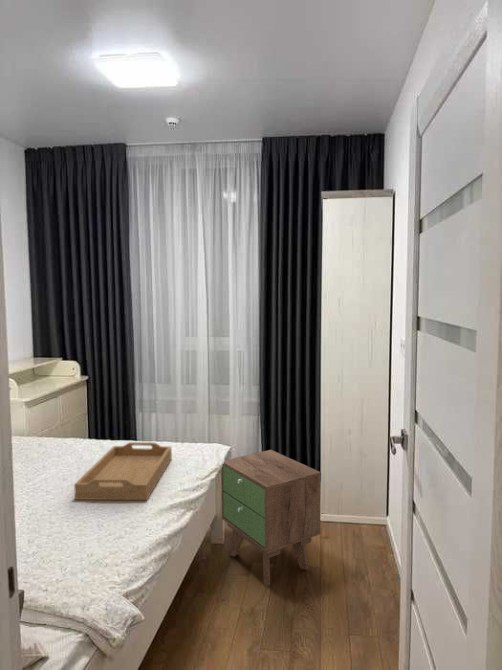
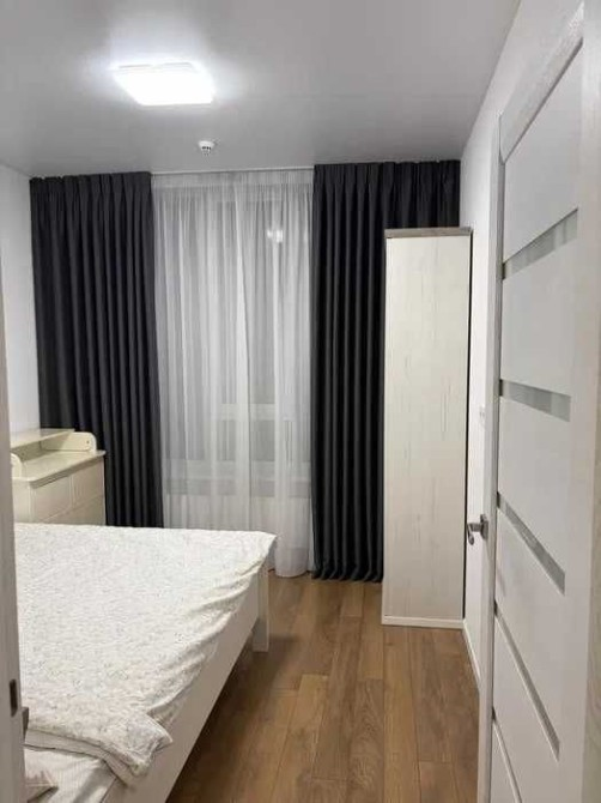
- serving tray (128, 468)
- nightstand (267, 514)
